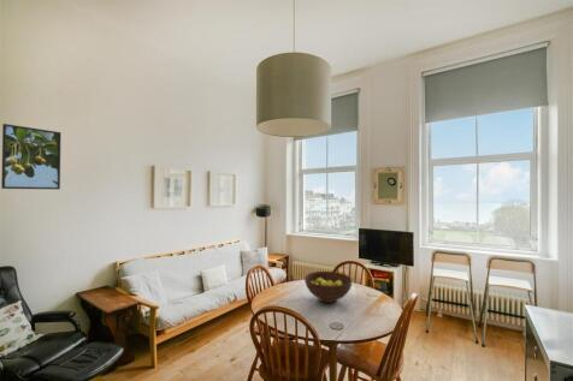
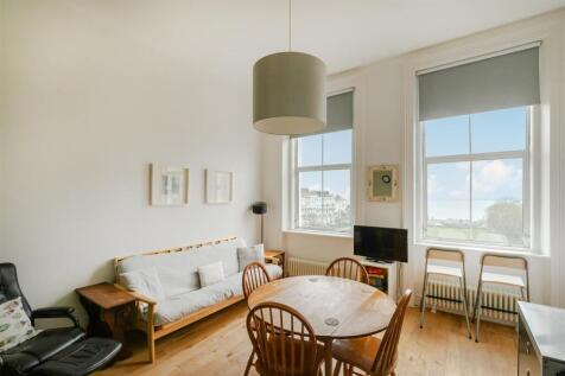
- fruit bowl (327, 288)
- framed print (33, 159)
